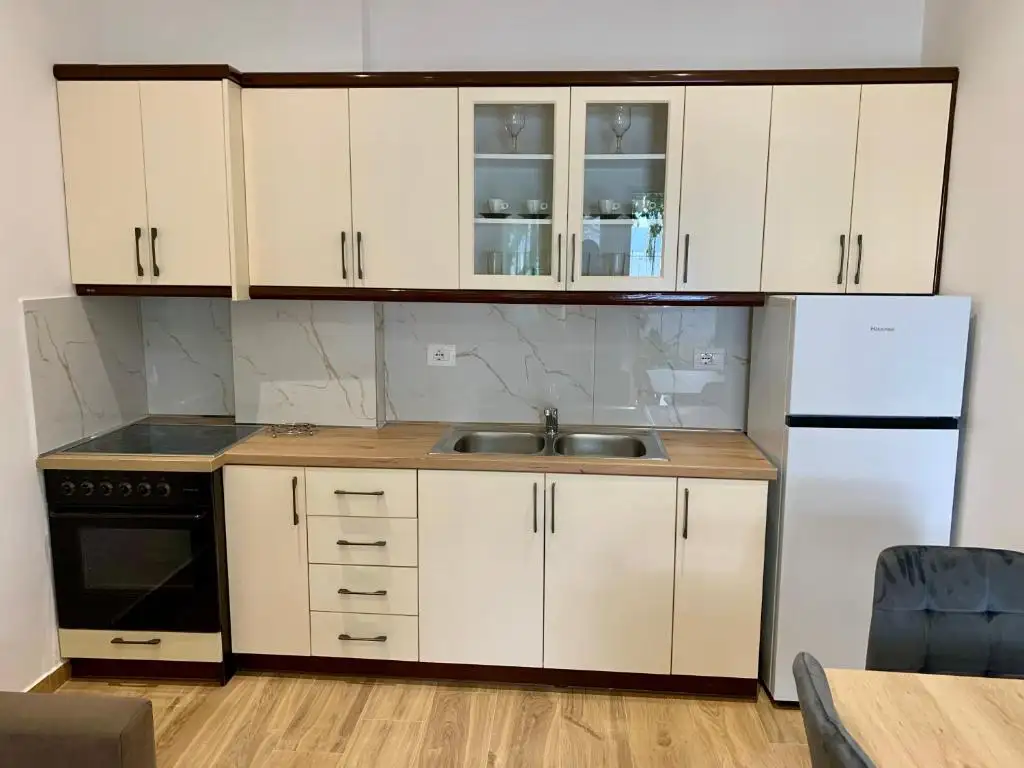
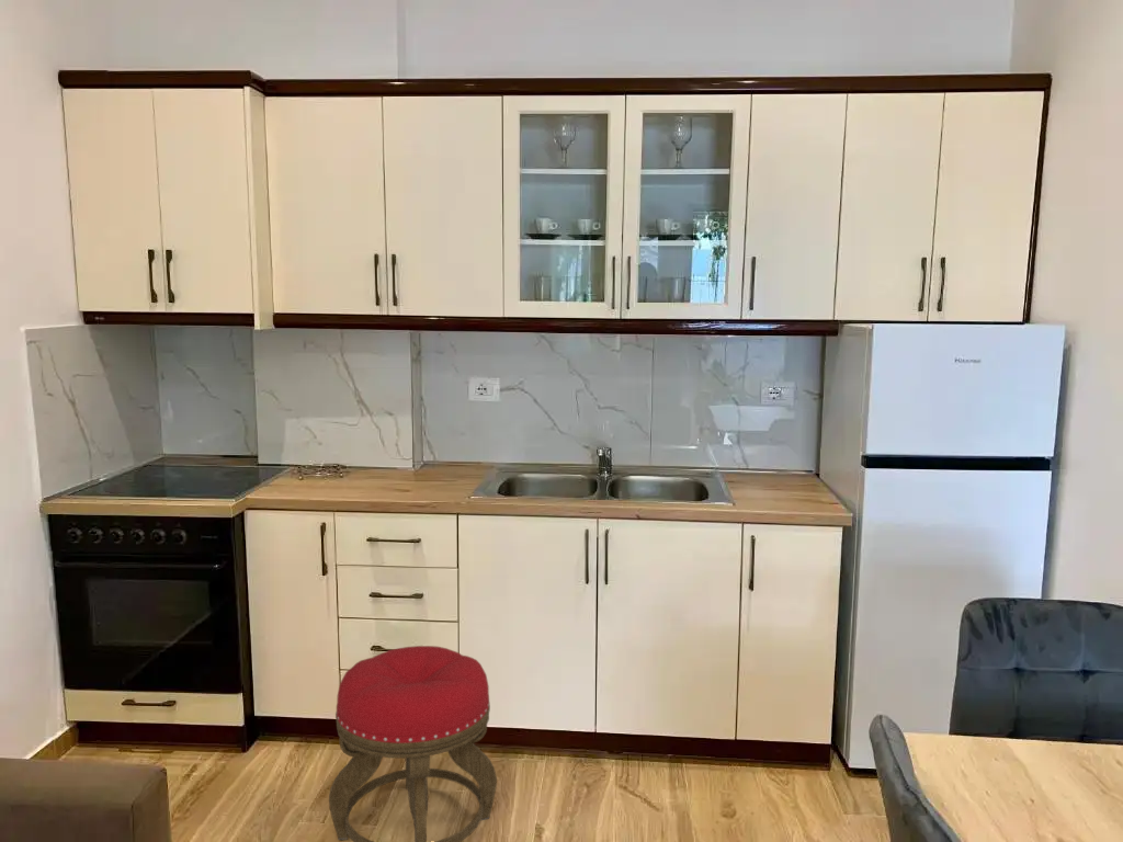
+ stool (413, 748)
